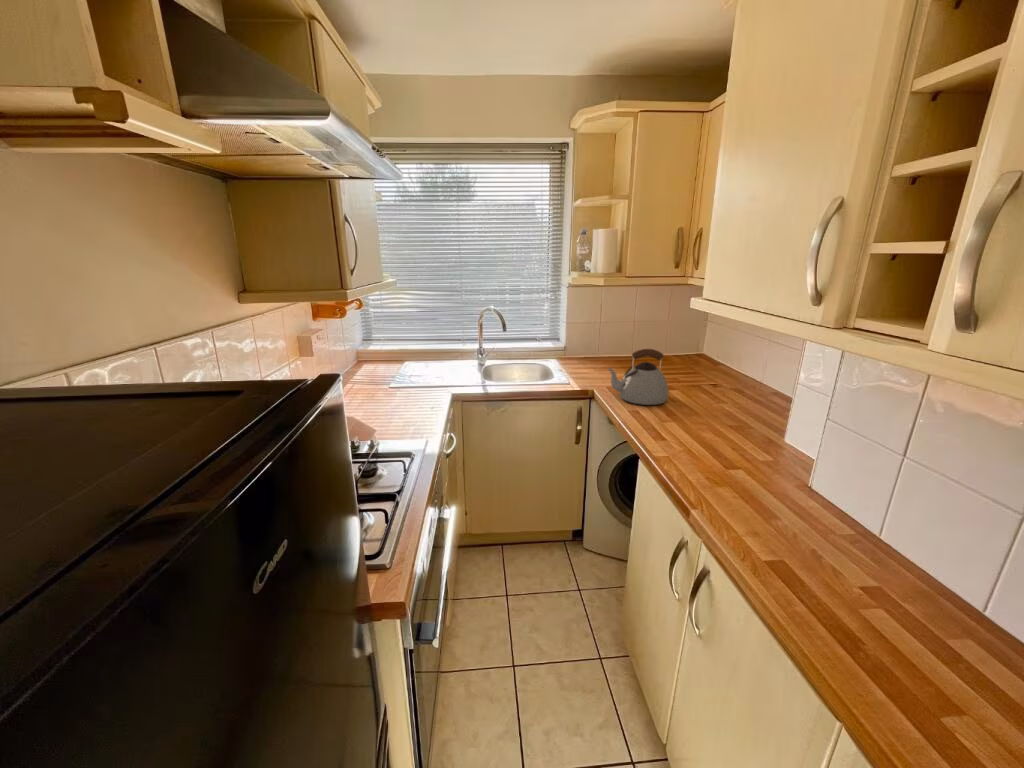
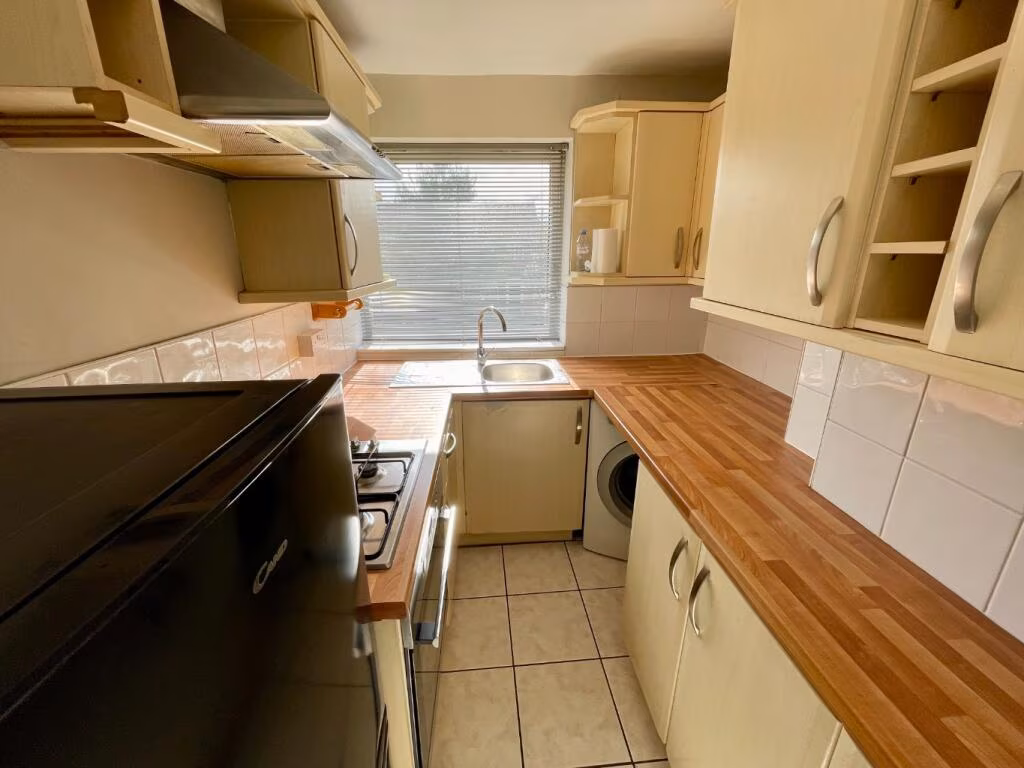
- kettle (637, 374)
